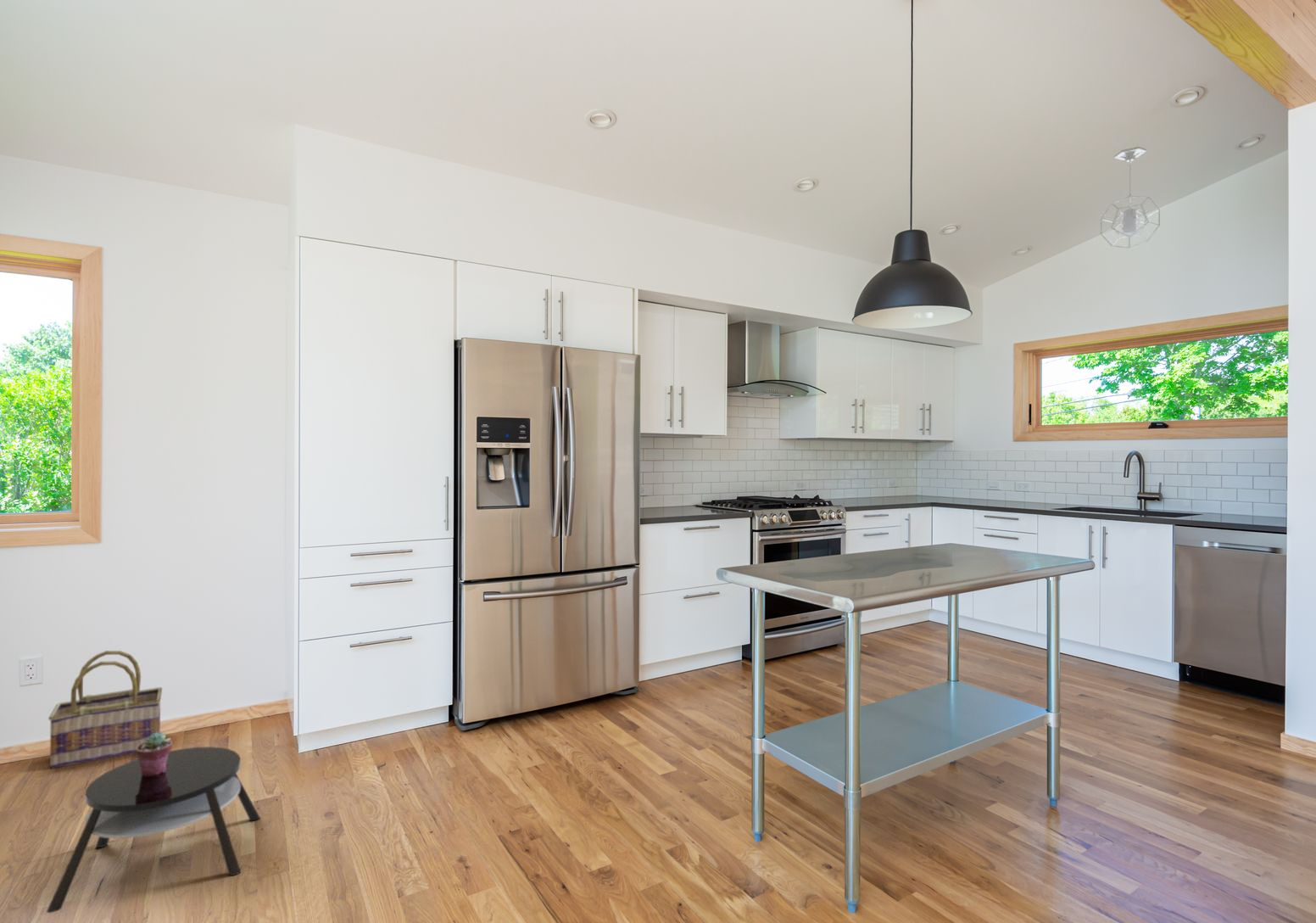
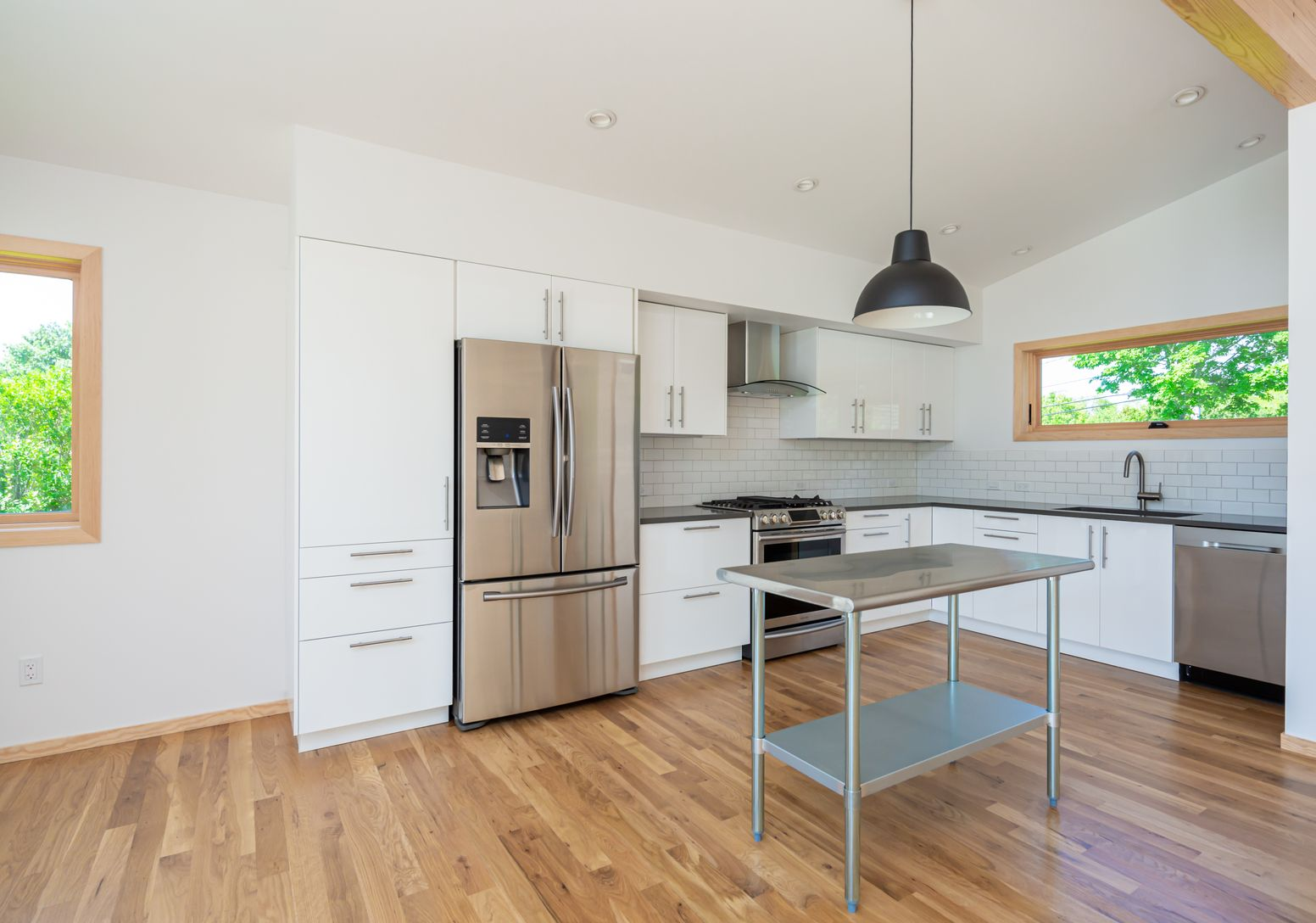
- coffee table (166, 815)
- basket (109, 702)
- potted succulent (153, 752)
- pendant light (1129, 200)
